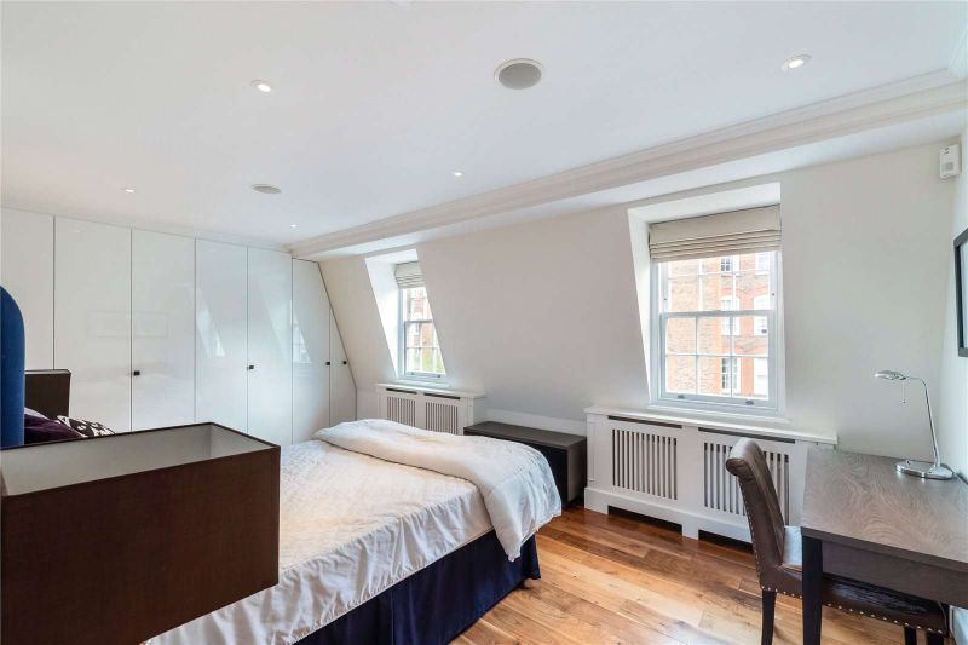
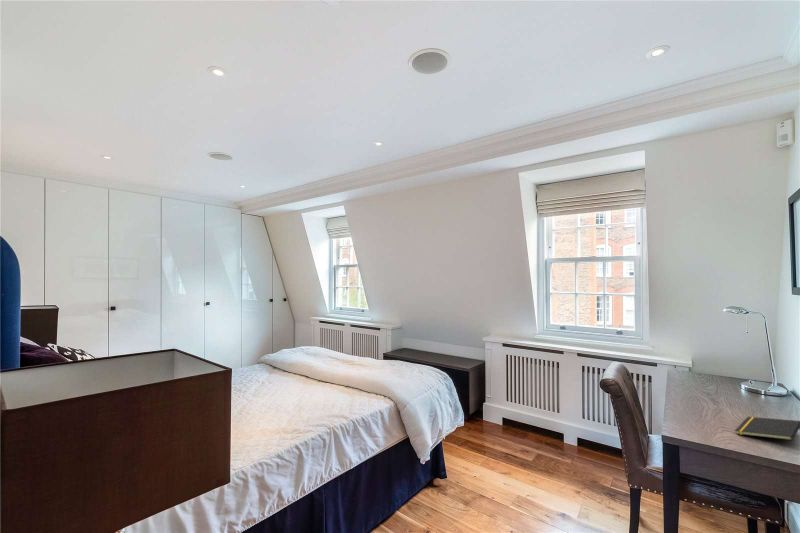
+ notepad (768, 427)
